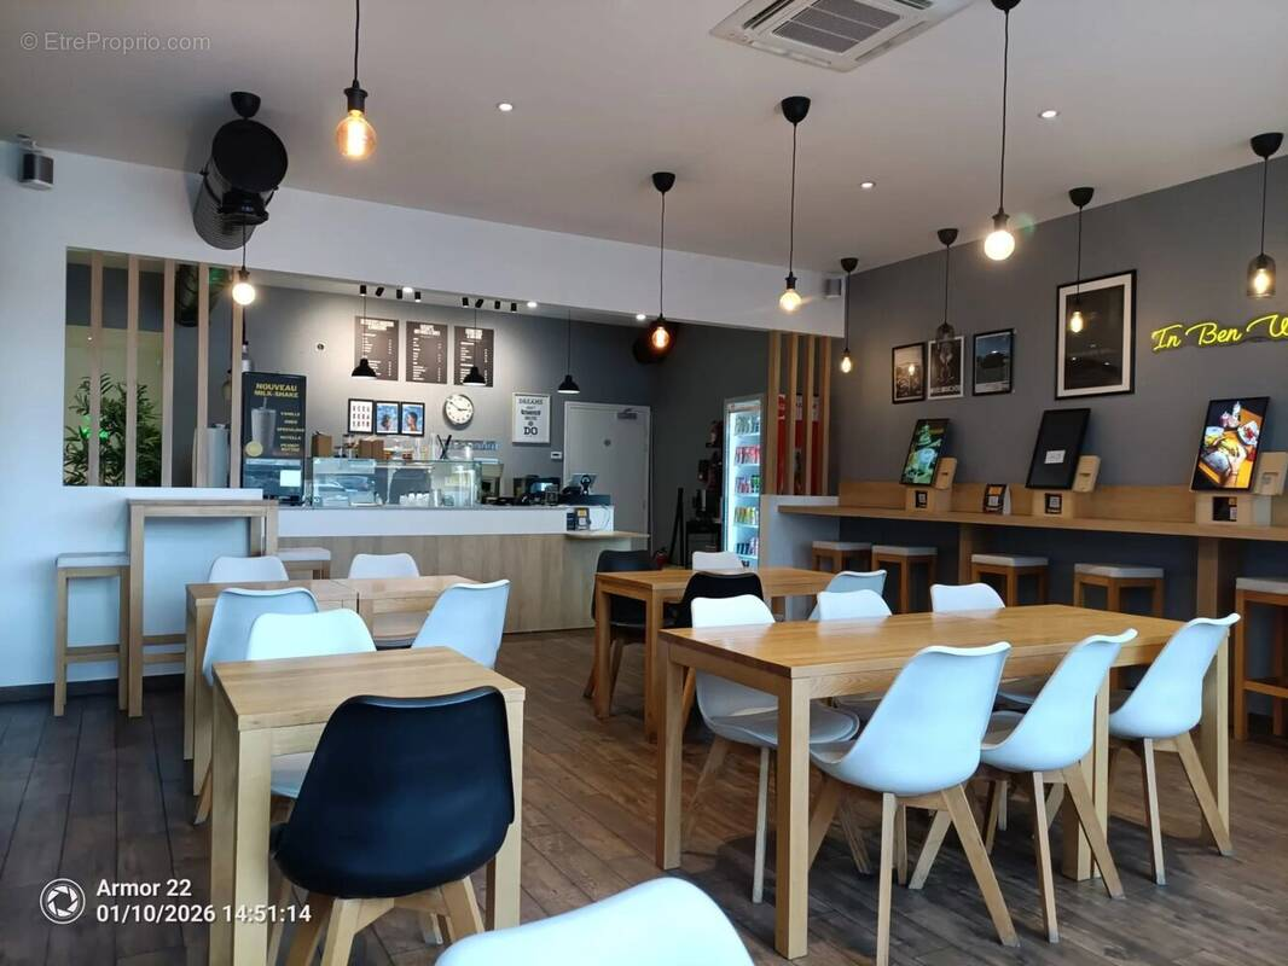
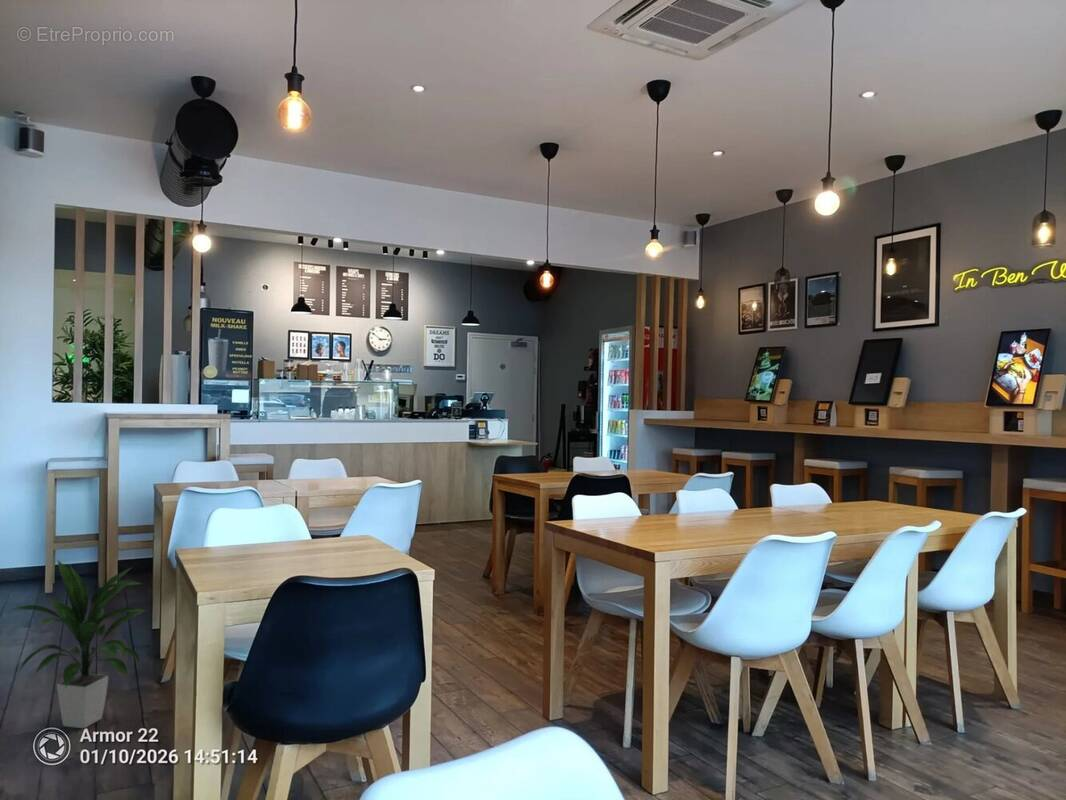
+ indoor plant (90, 641)
